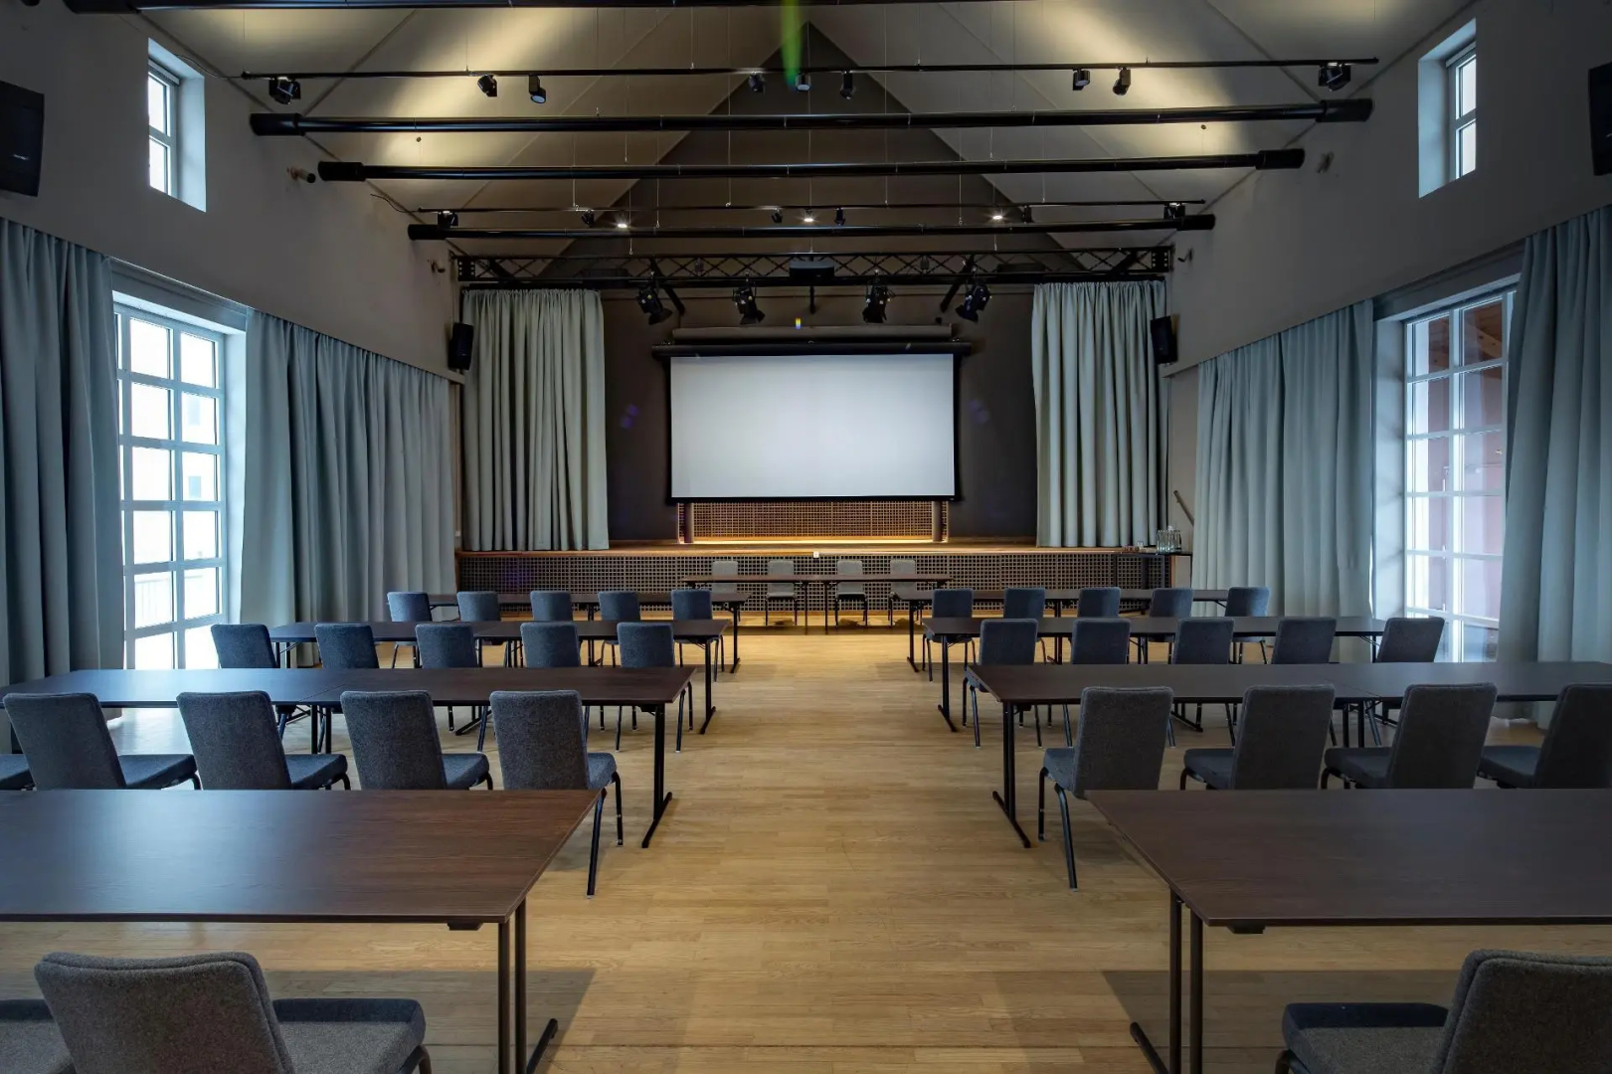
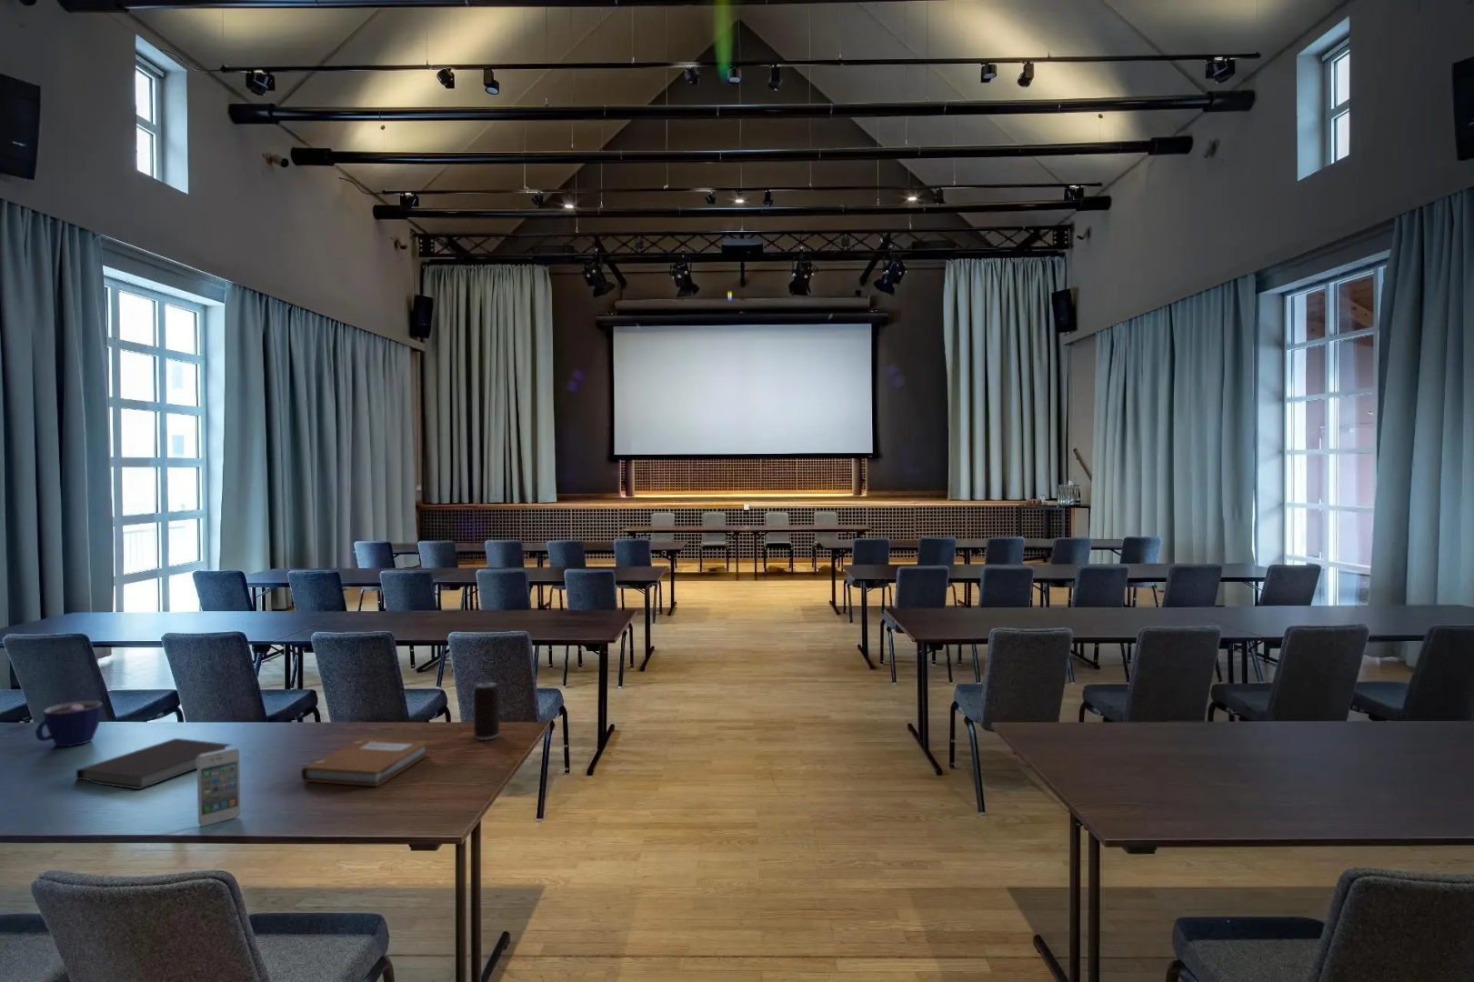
+ cup (67, 726)
+ smartphone (218, 787)
+ beverage can (487, 710)
+ notebook (369, 758)
+ notebook (158, 761)
